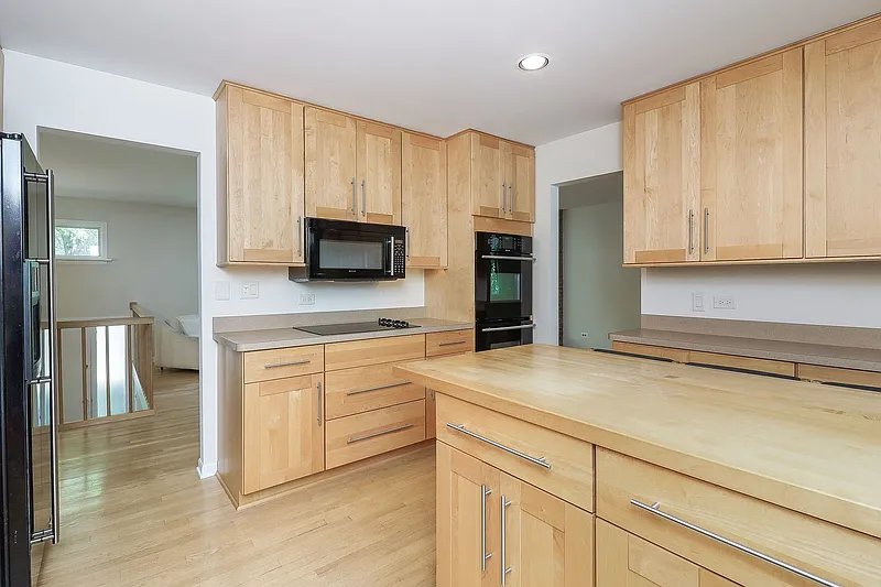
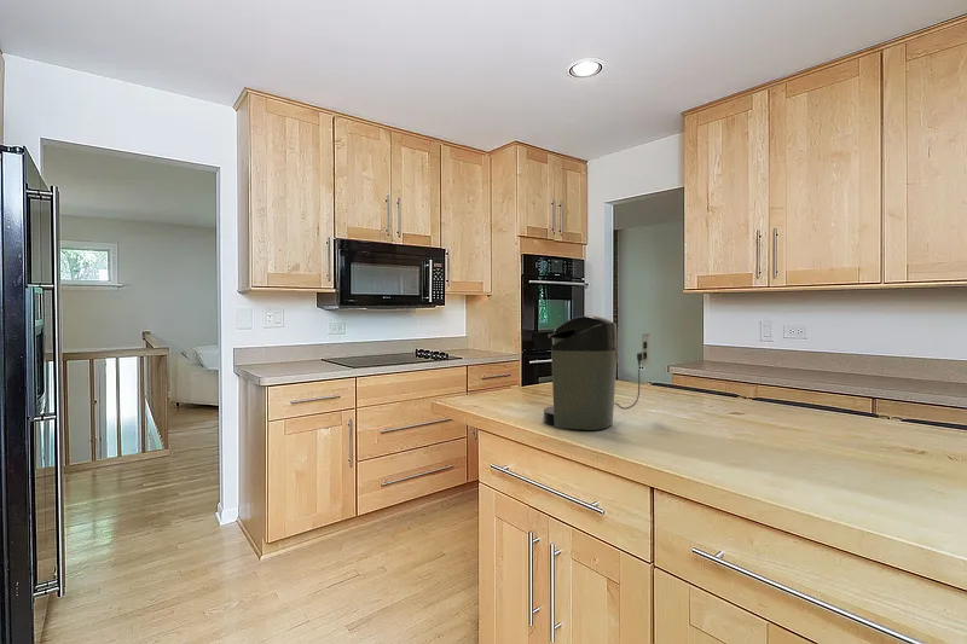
+ coffee maker (591, 367)
